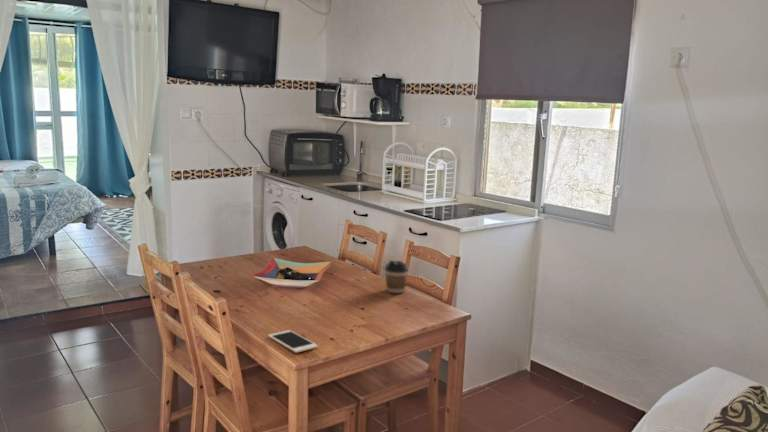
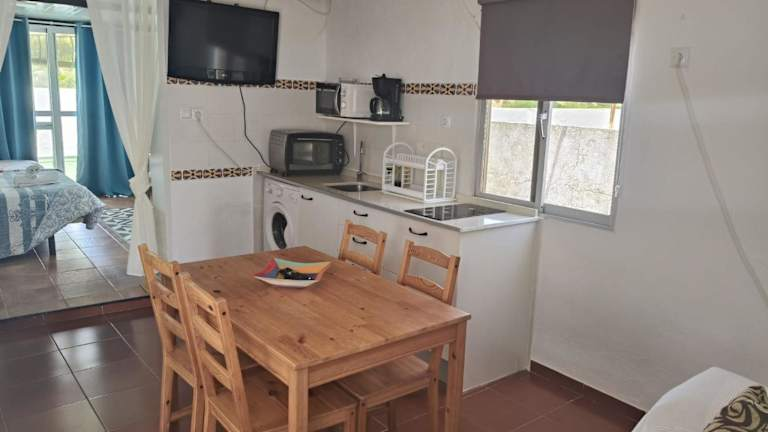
- coffee cup (396, 275)
- cell phone (292, 340)
